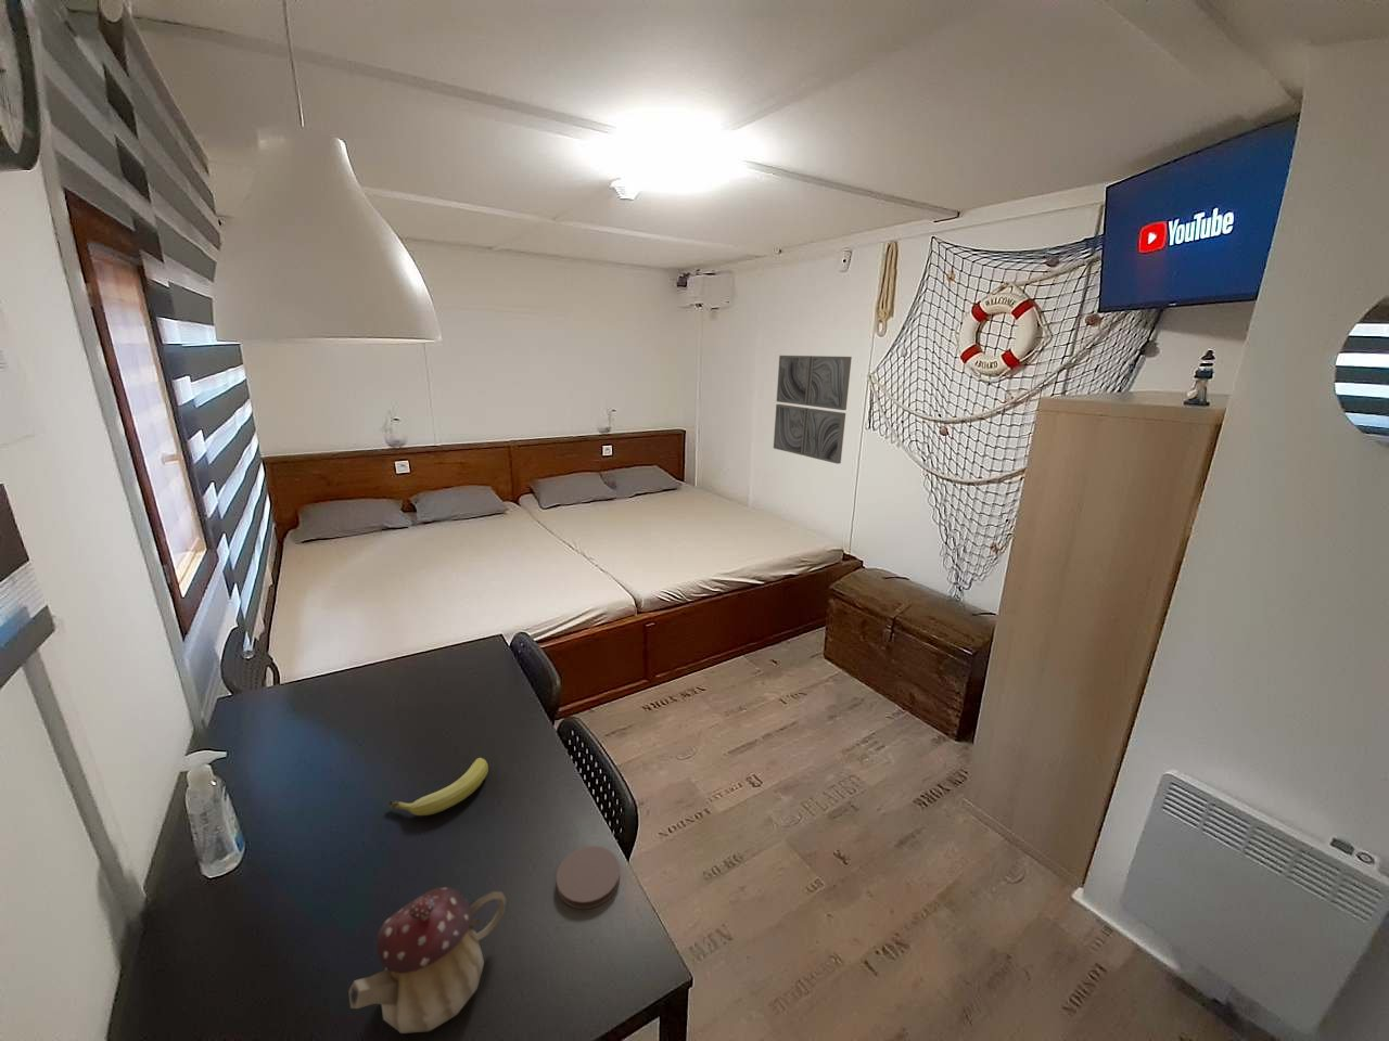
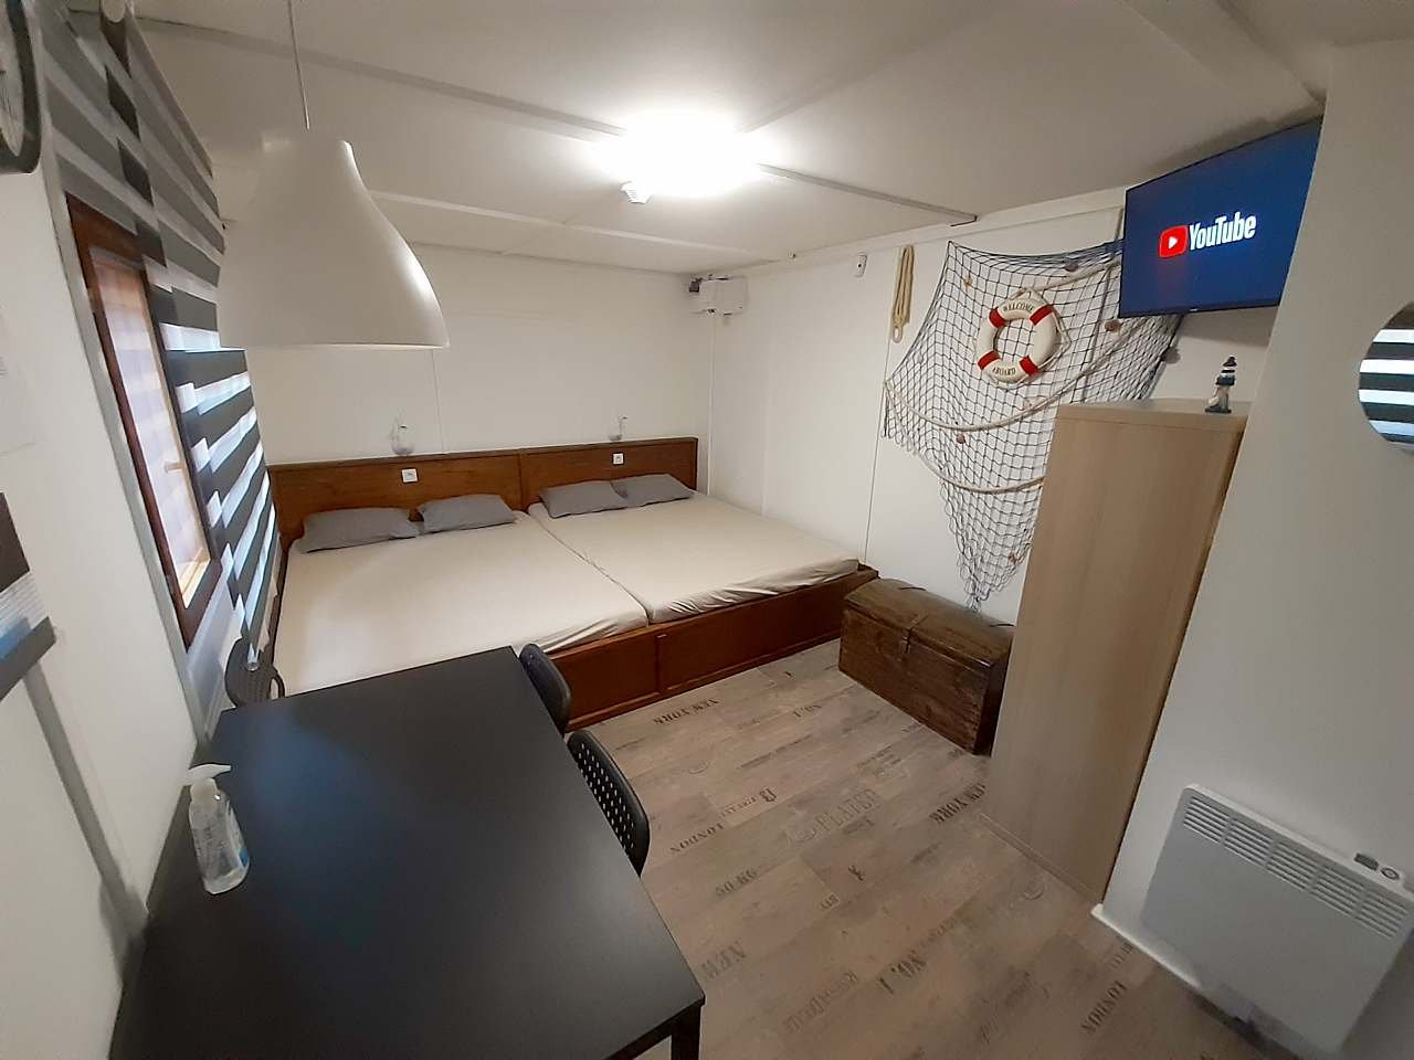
- teapot (435, 941)
- fruit (446, 787)
- coaster (588, 875)
- wall art (808, 408)
